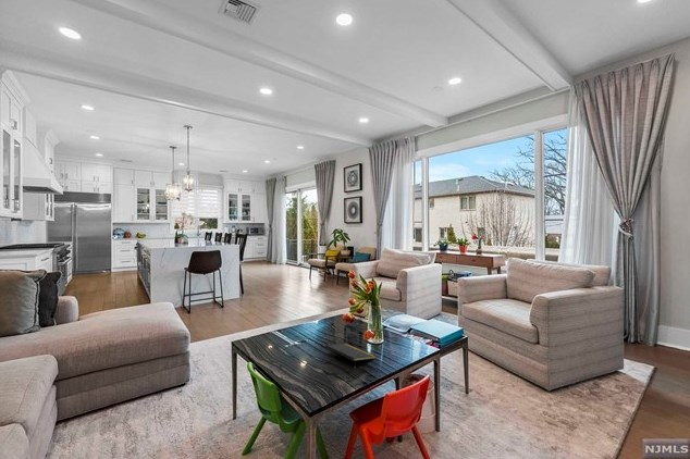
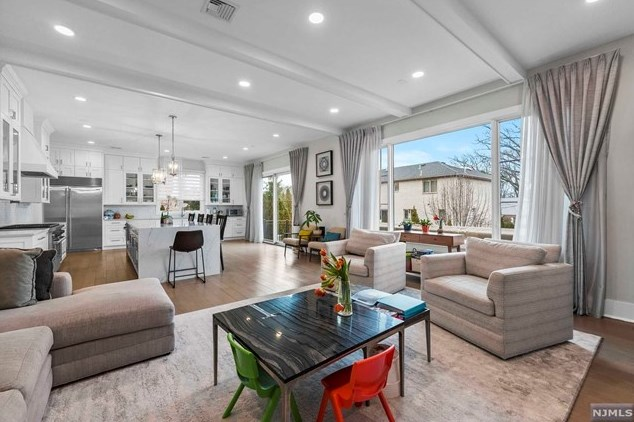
- notepad (349, 351)
